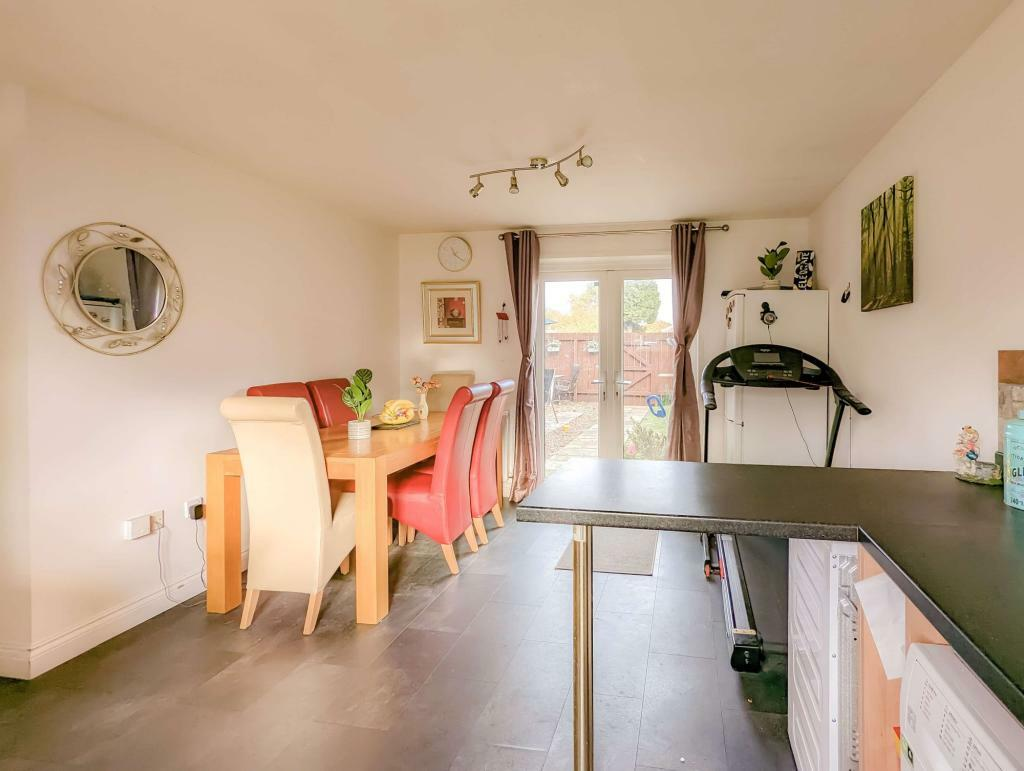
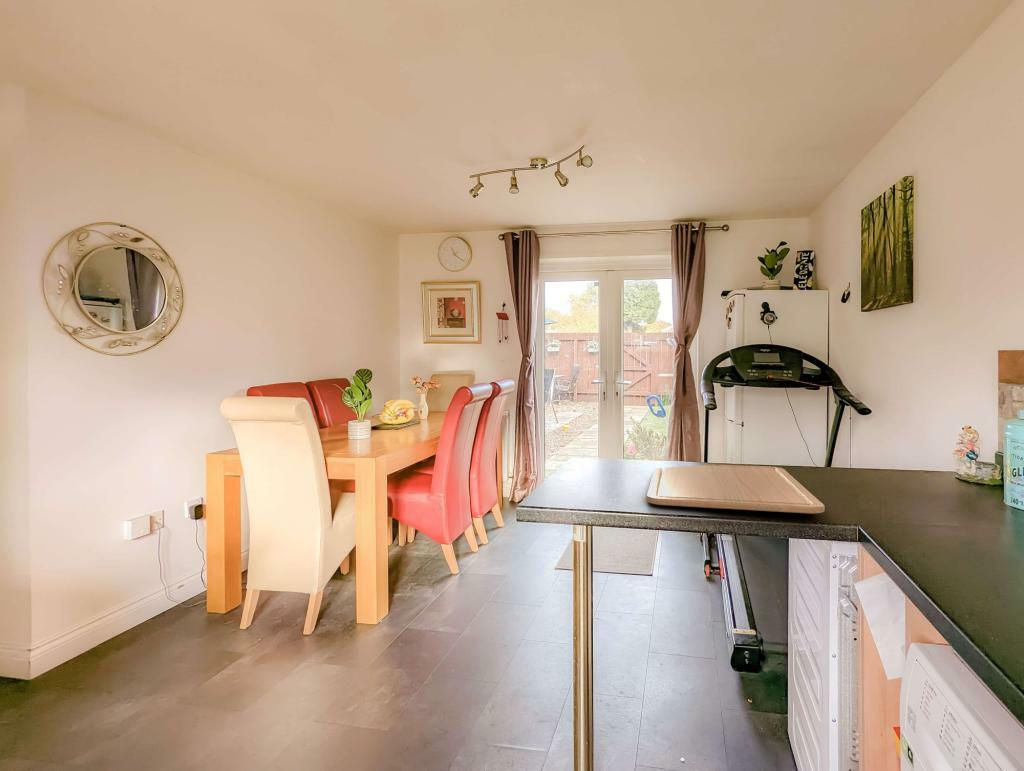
+ chopping board (723, 482)
